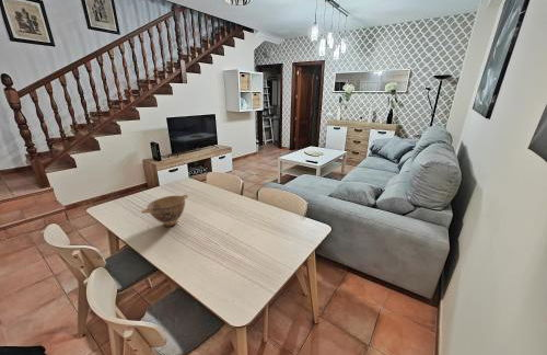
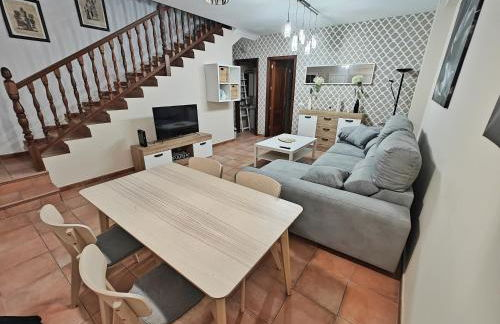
- bowl (167, 211)
